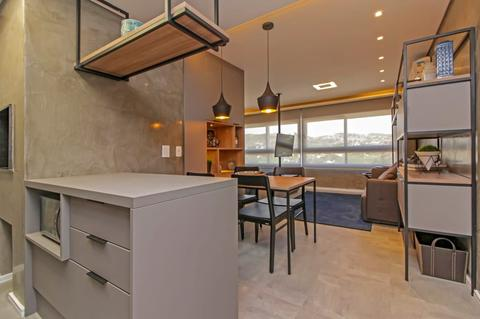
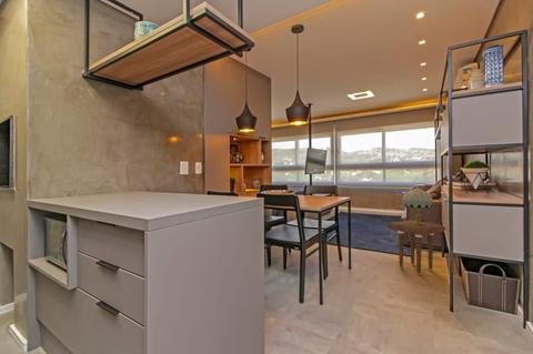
+ table lamp (418, 204)
+ side table (414, 245)
